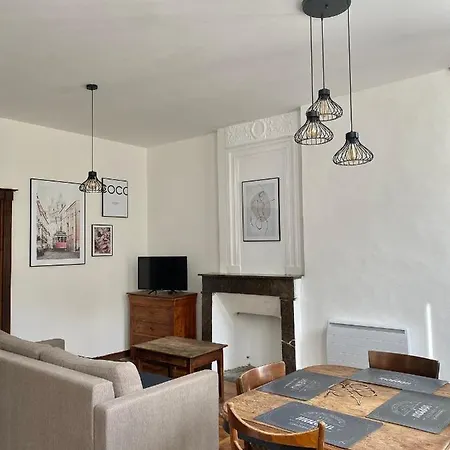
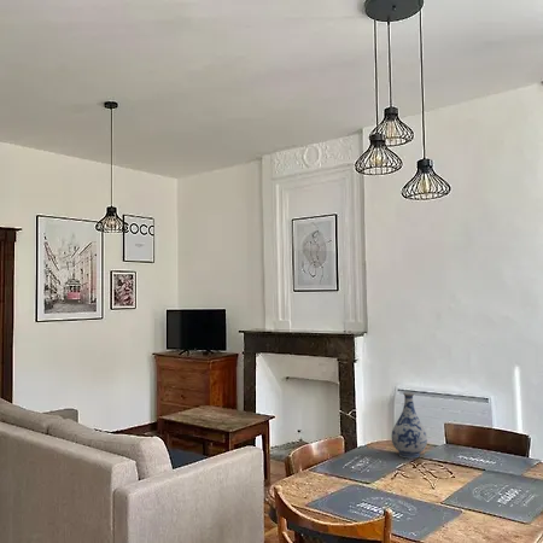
+ vase (408, 424)
